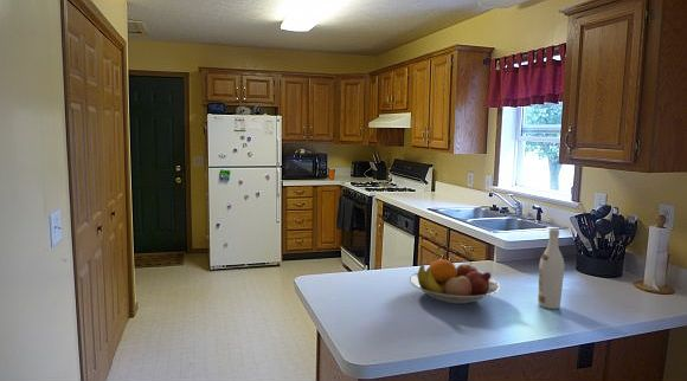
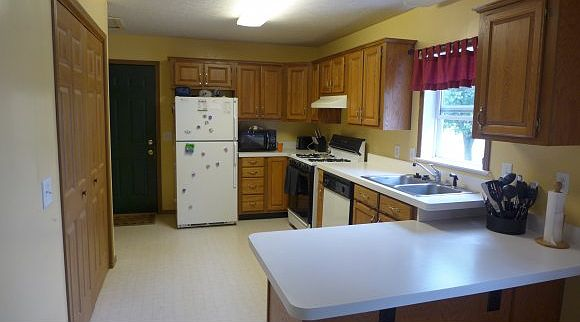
- wine bottle (551, 267)
- fruit bowl (454, 278)
